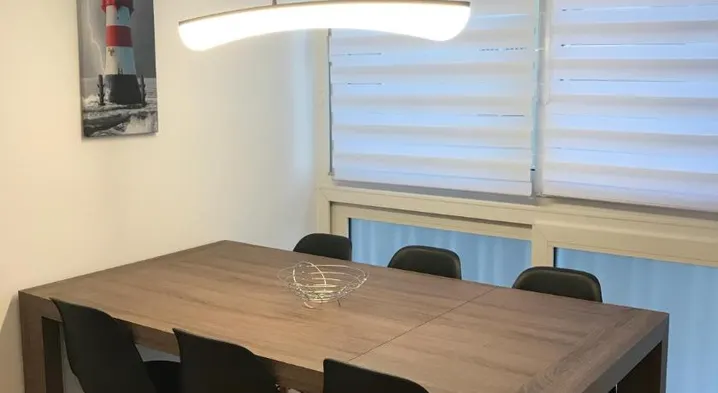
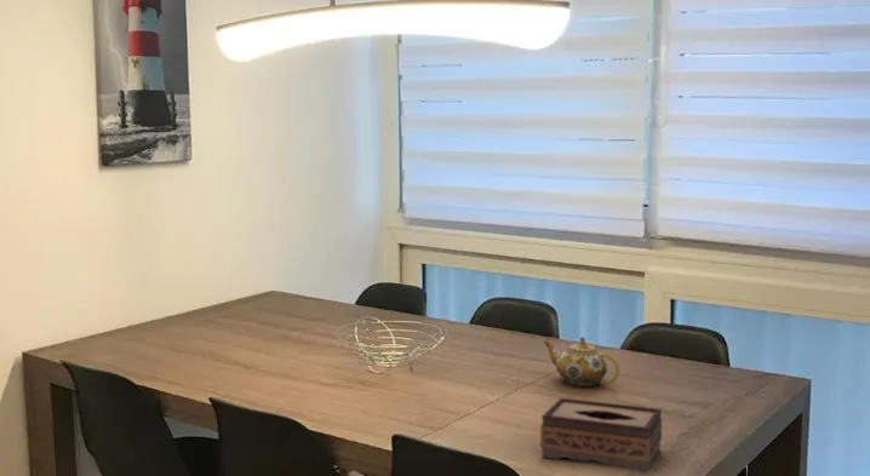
+ teapot (580, 359)
+ tissue box (601, 432)
